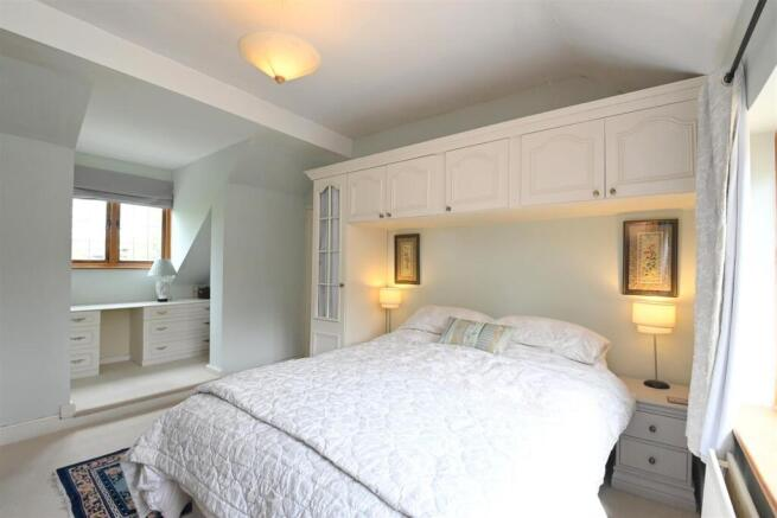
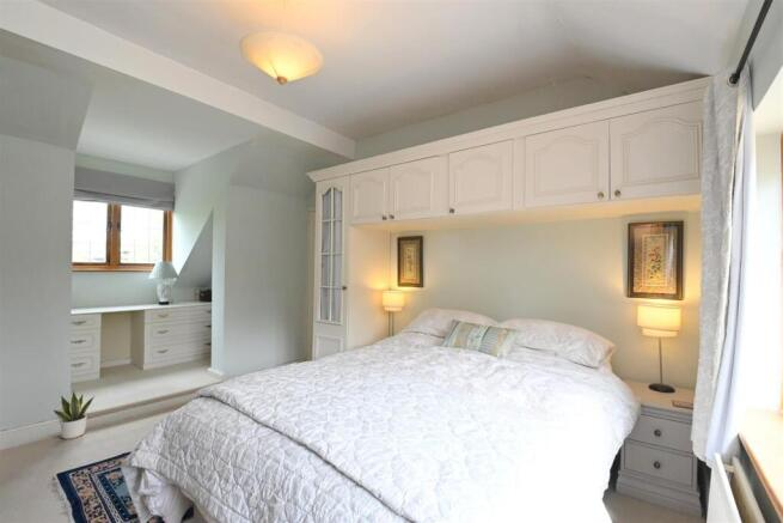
+ potted plant (74, 412)
